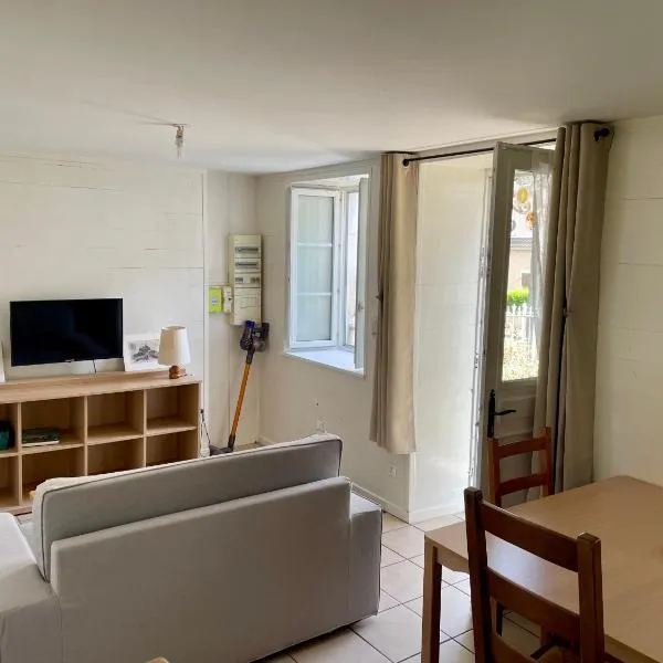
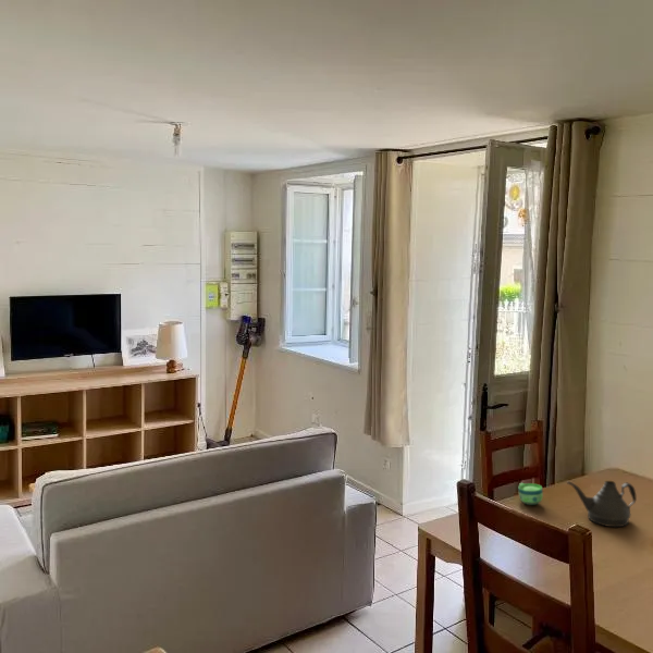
+ cup (527, 493)
+ teapot (600, 500)
